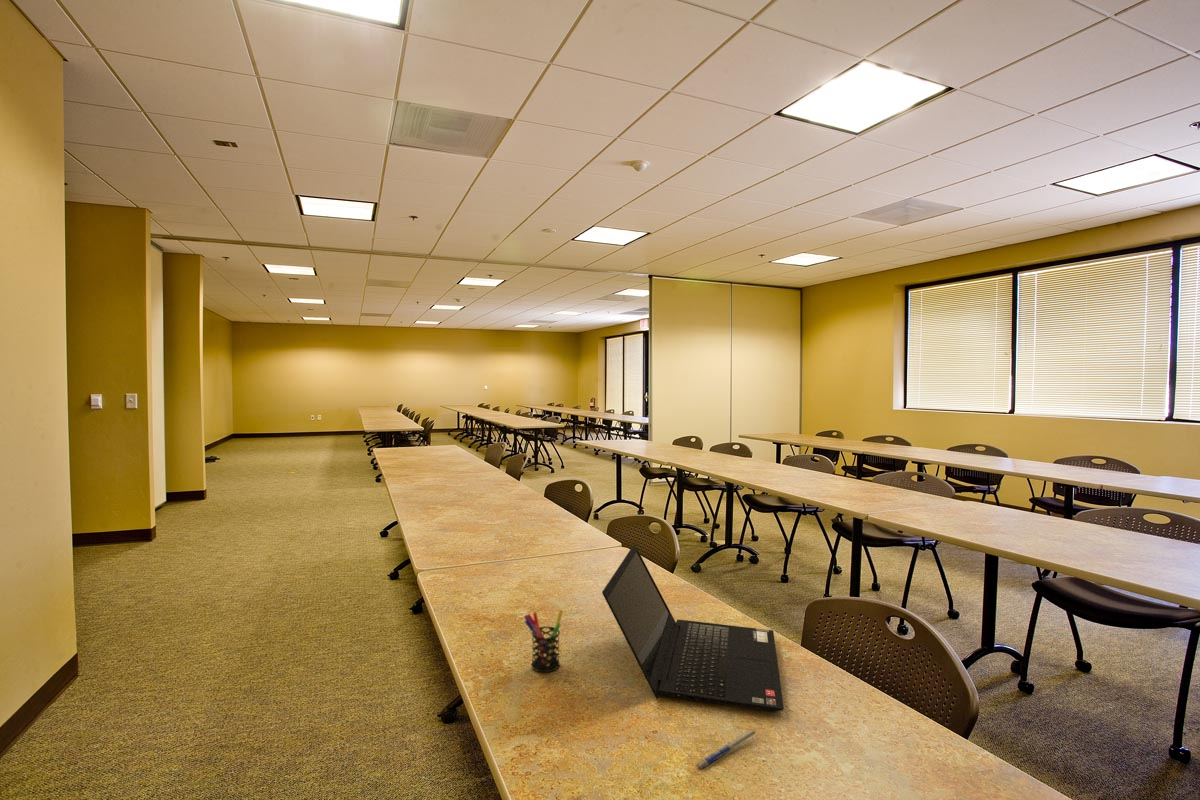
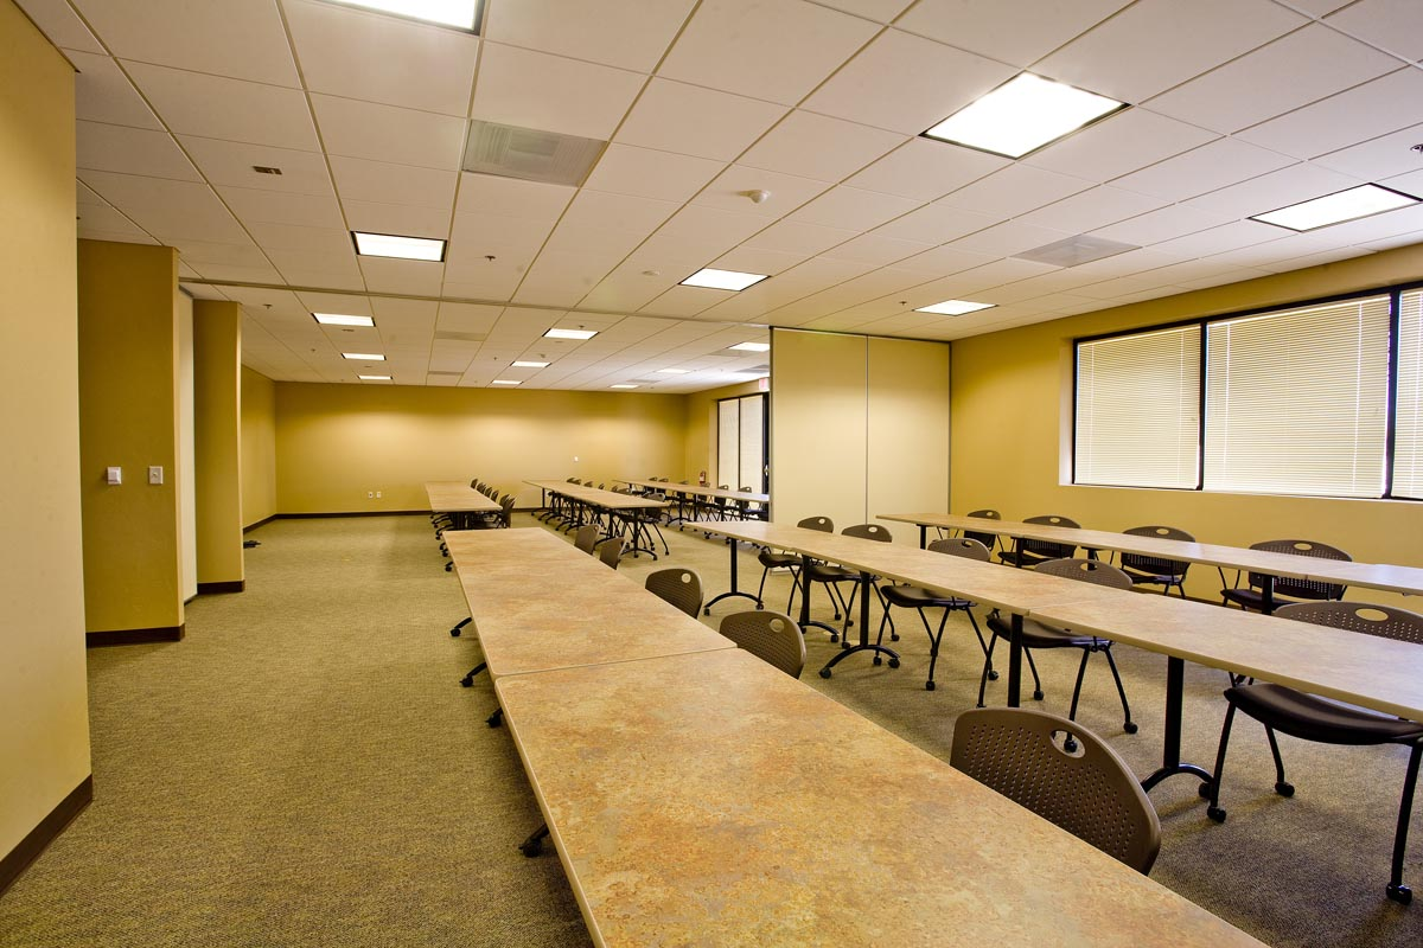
- pen holder (546, 638)
- laptop computer (695, 621)
- pen (728, 747)
